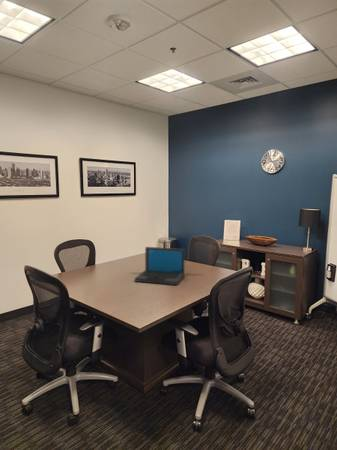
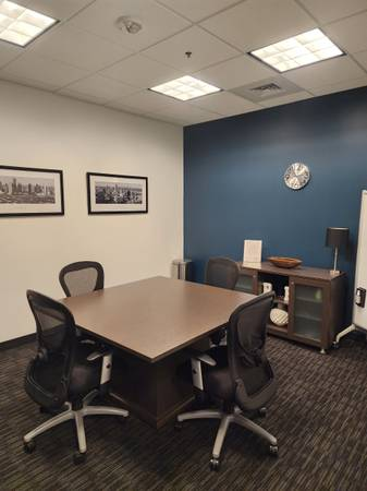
- laptop (160, 264)
